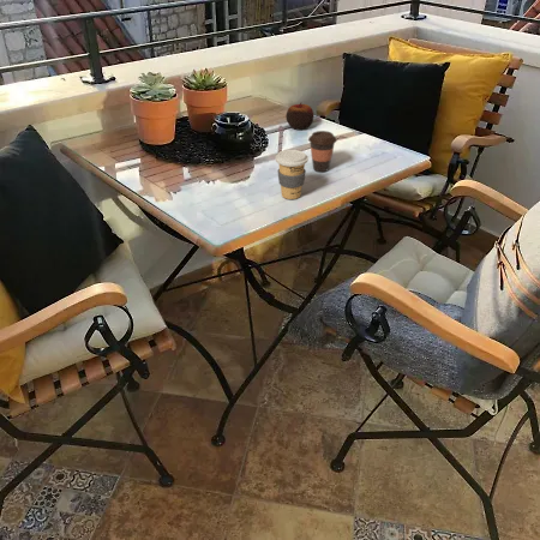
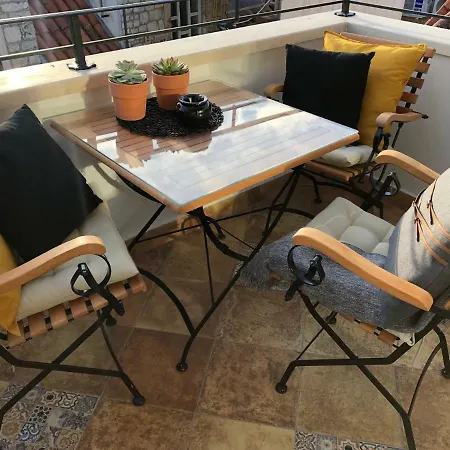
- coffee cup (290, 175)
- coffee cup (322, 151)
- apple (299, 114)
